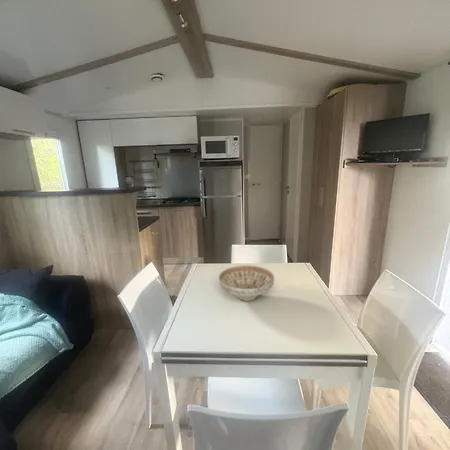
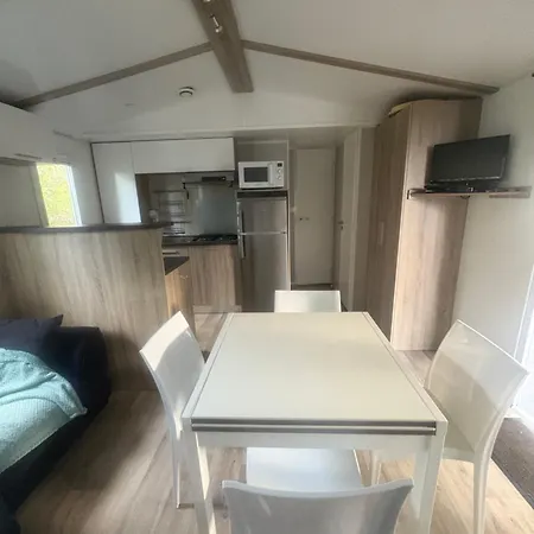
- decorative bowl (246, 286)
